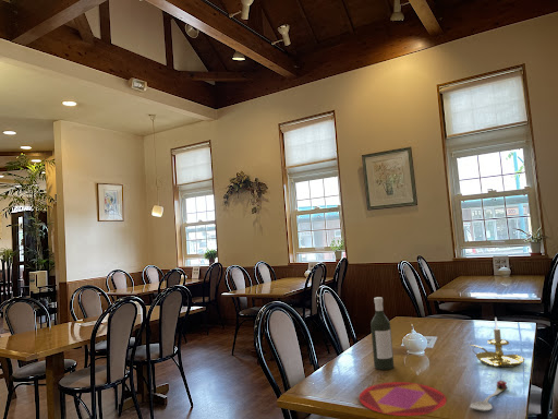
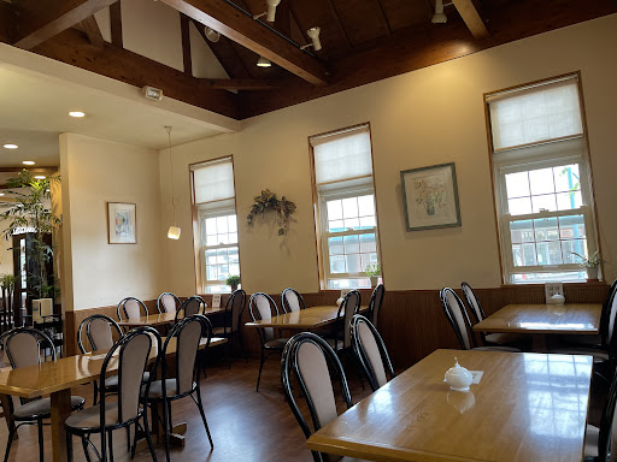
- spoon (490, 395)
- plate (401, 397)
- bottle (380, 332)
- candle holder (494, 339)
